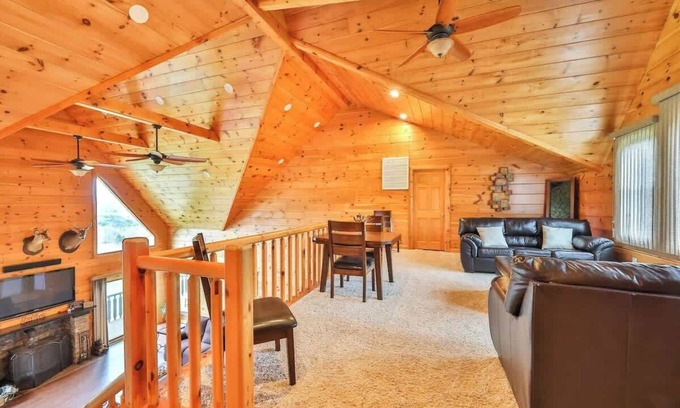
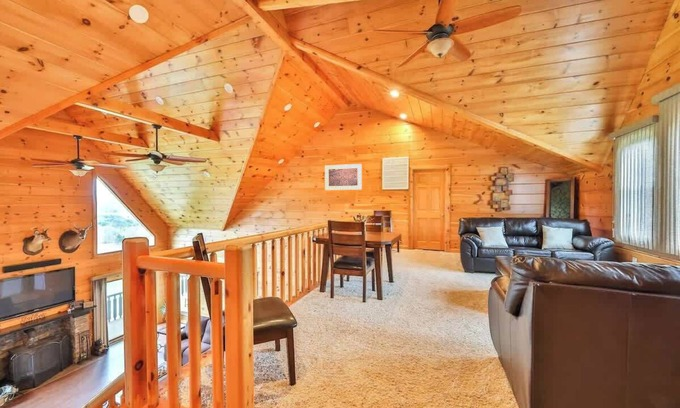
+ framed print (342, 177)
